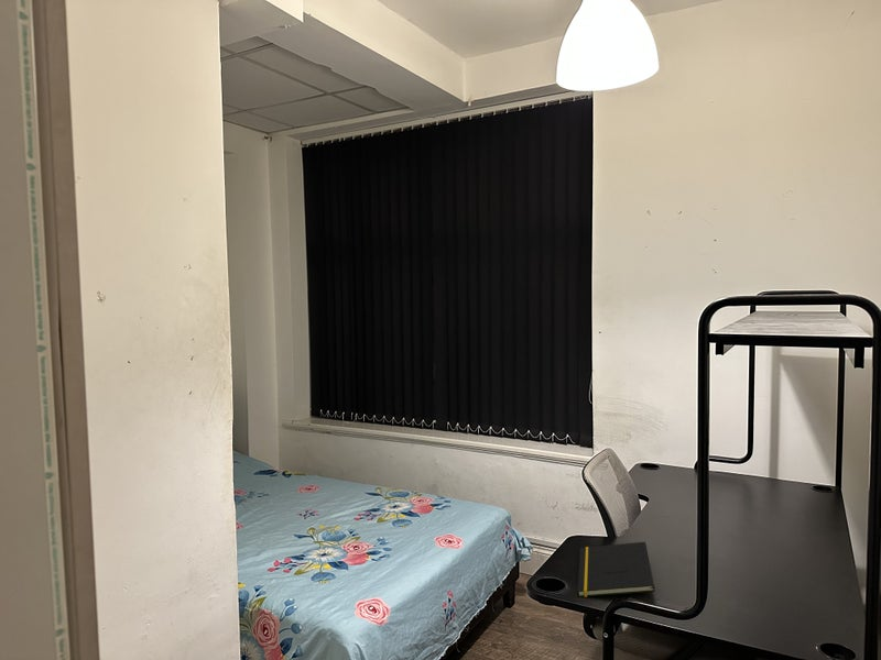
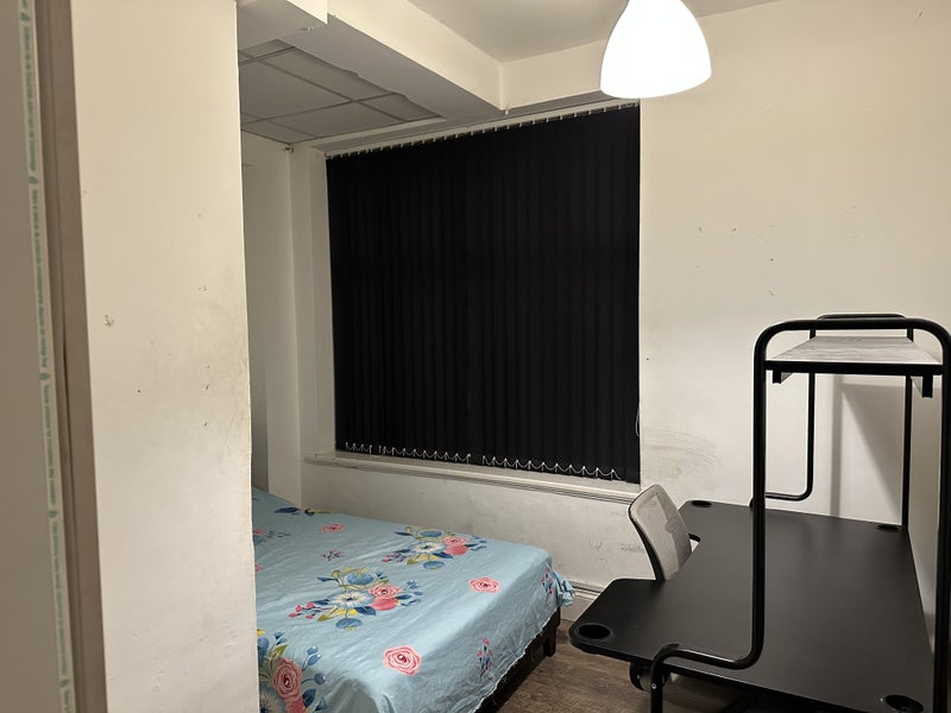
- notepad (613, 568)
